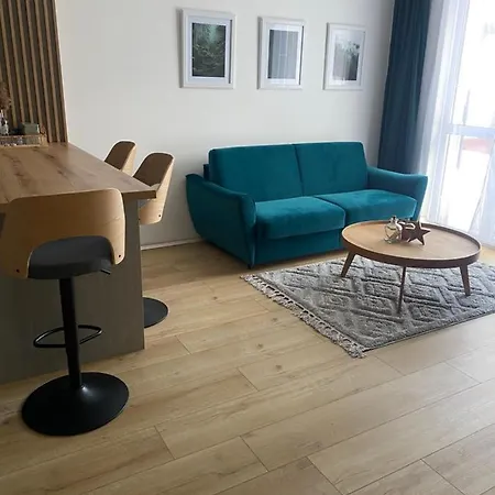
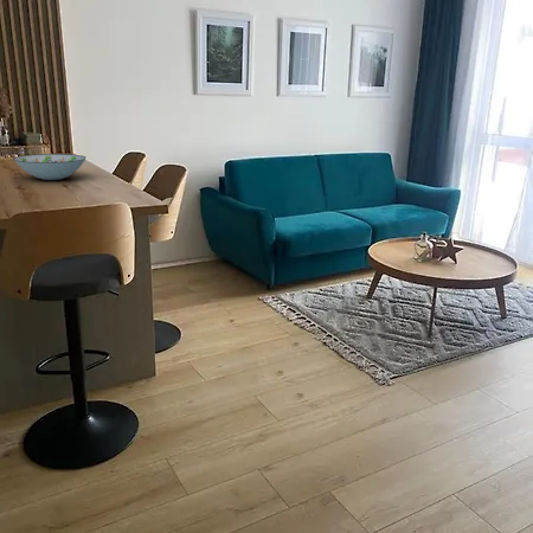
+ decorative bowl (51, 168)
